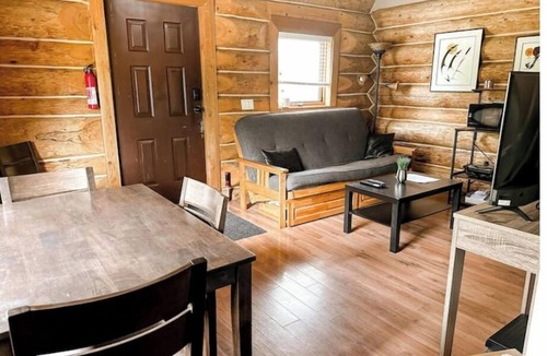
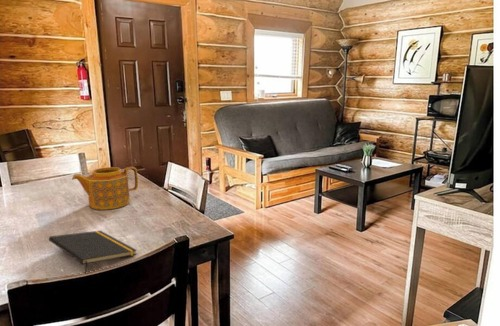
+ notepad (92, 245)
+ teapot (106, 187)
